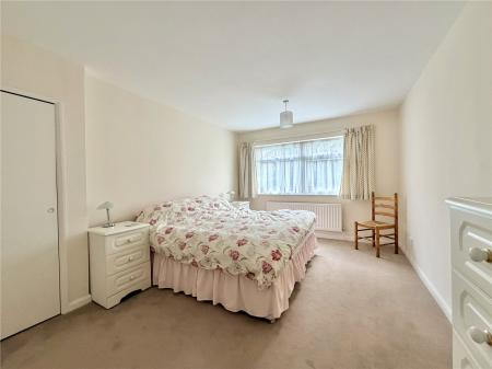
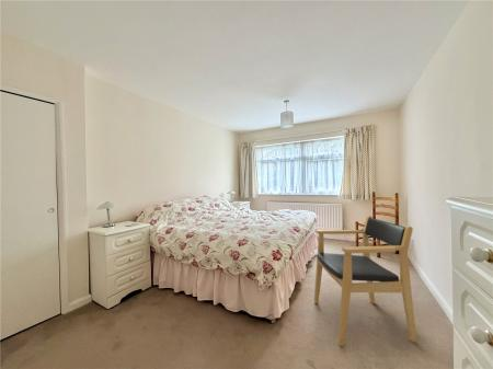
+ armchair (358, 269)
